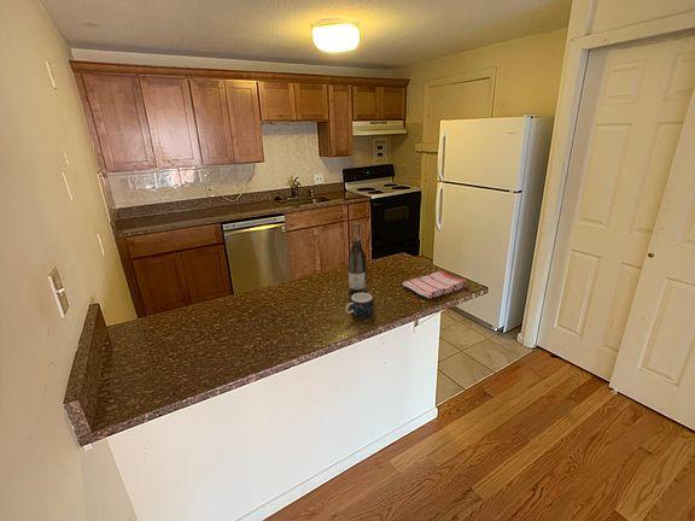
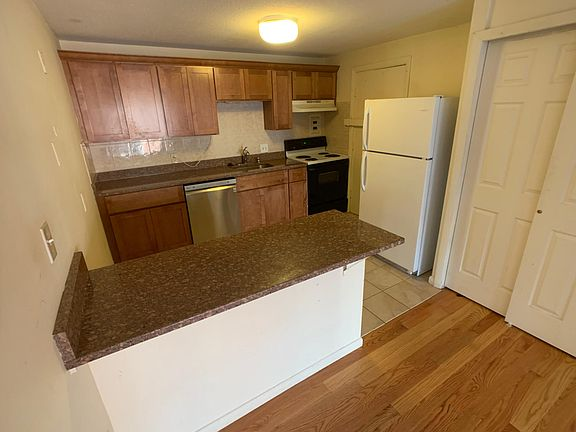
- mug (358, 305)
- wine bottle (356, 257)
- dish towel (433, 282)
